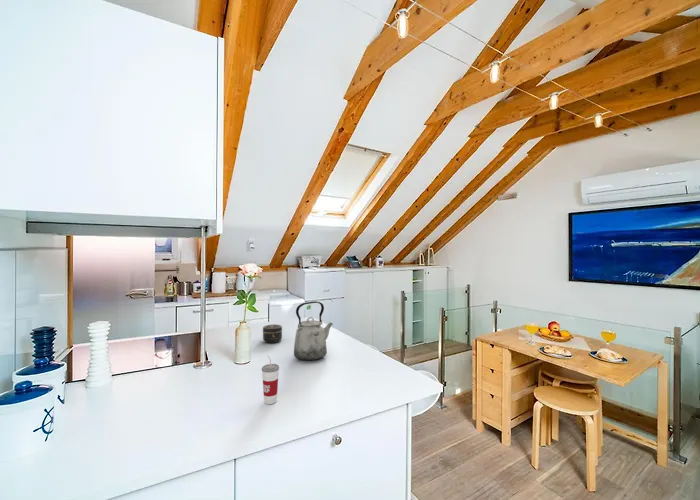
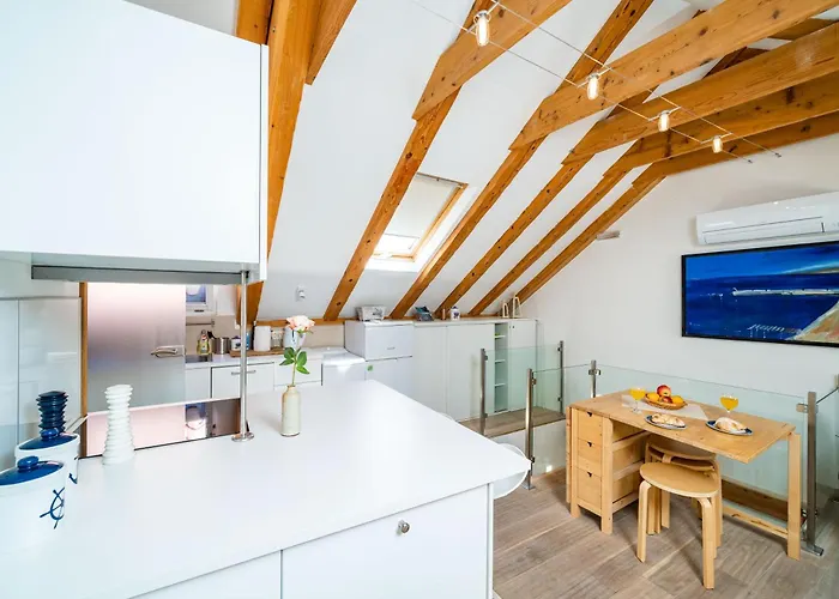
- cup (270, 378)
- kettle (315, 328)
- jar (272, 333)
